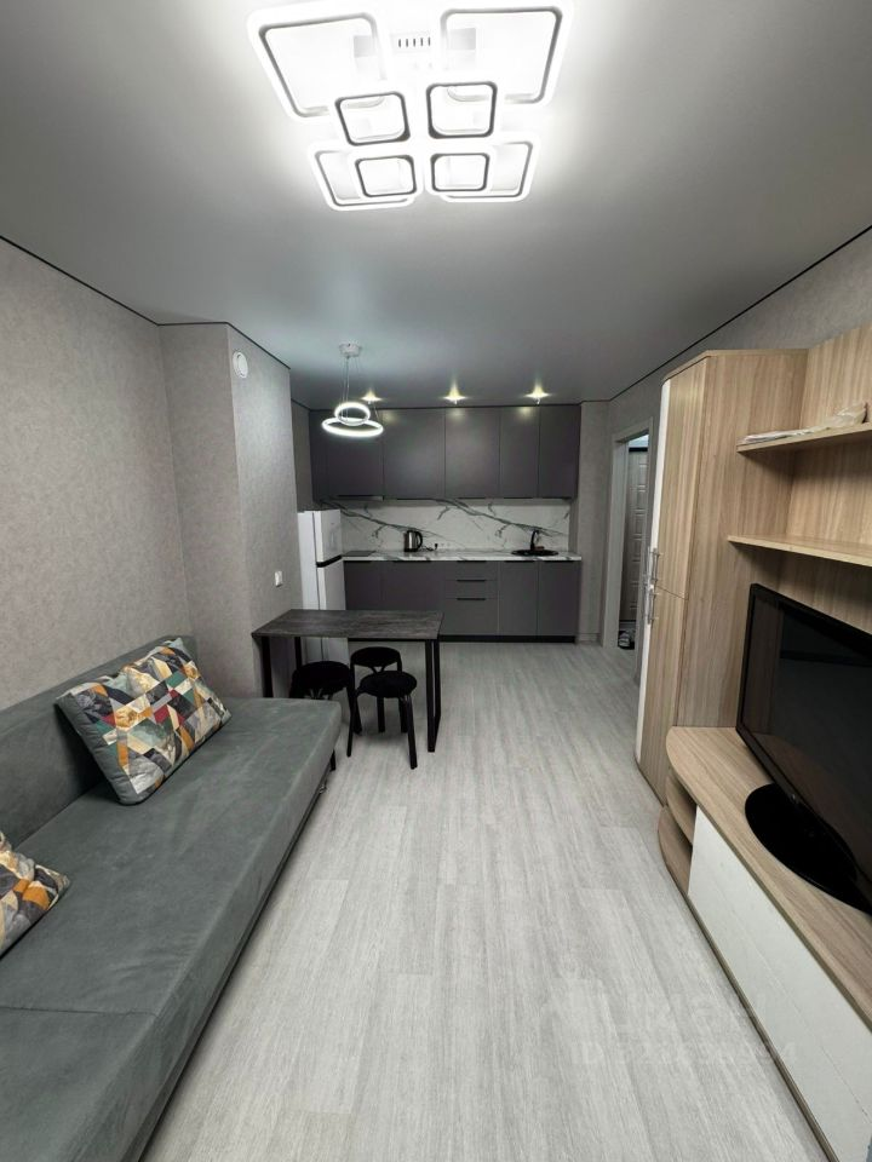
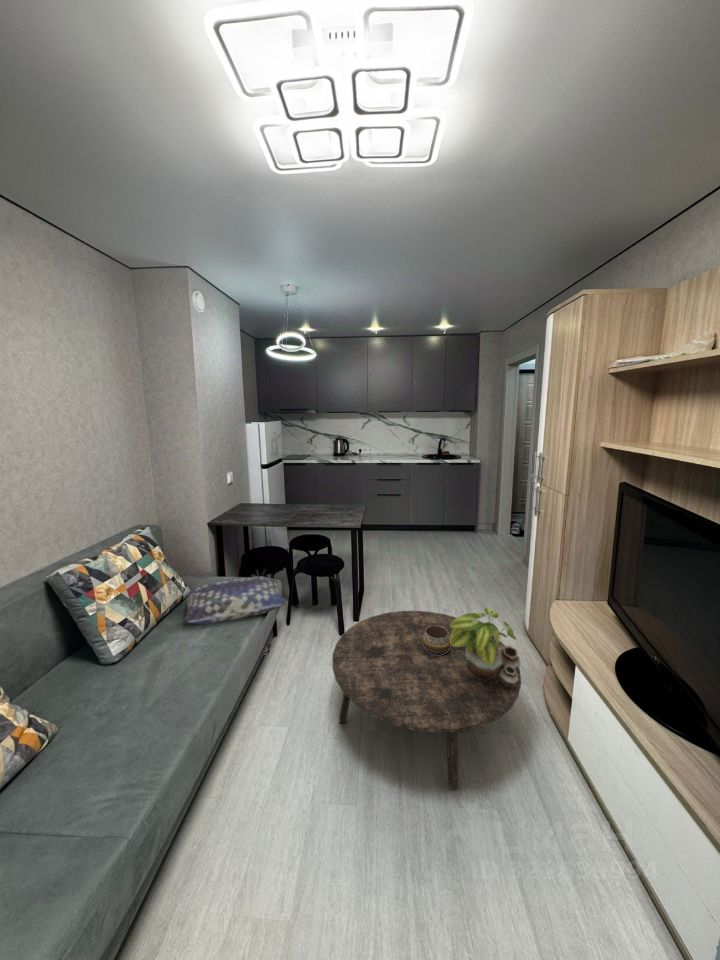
+ potted plant (488, 645)
+ decorative bowl (436, 639)
+ coffee table (422, 683)
+ cushion (234, 597)
